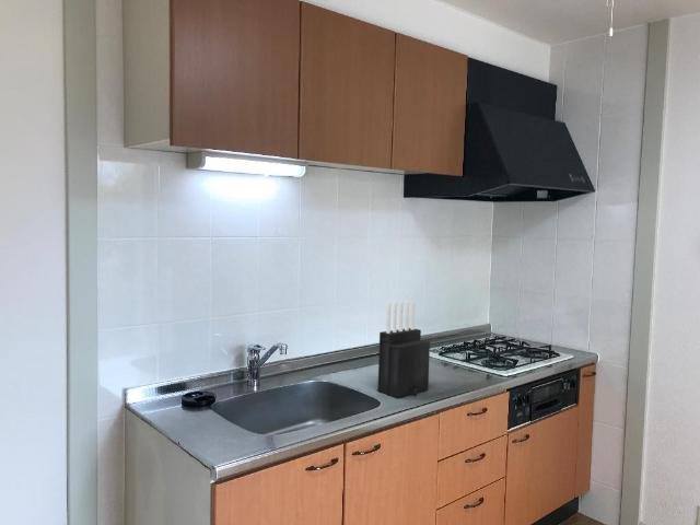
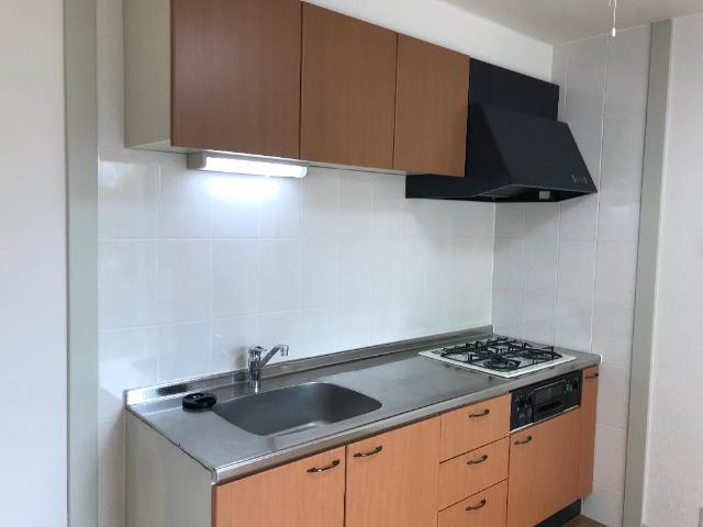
- knife block (406, 347)
